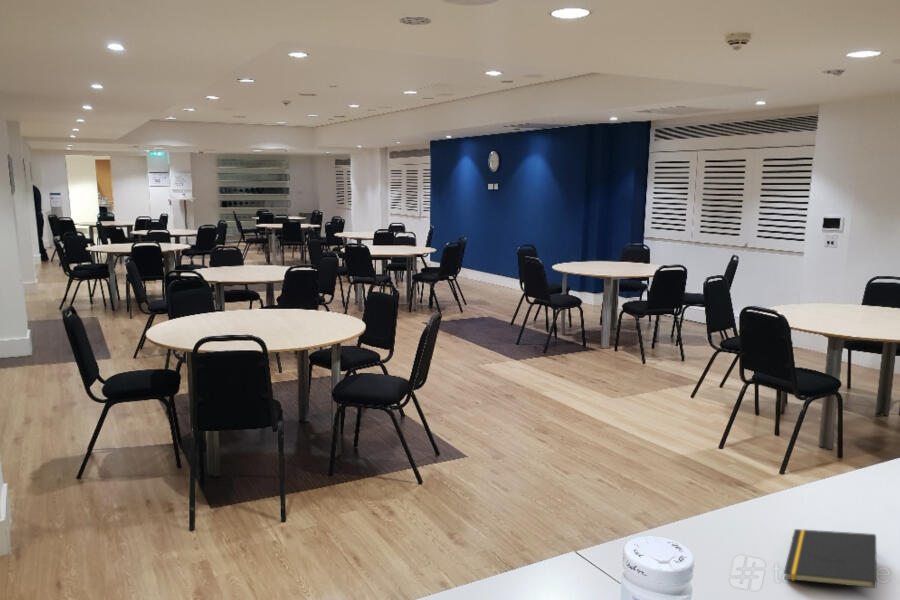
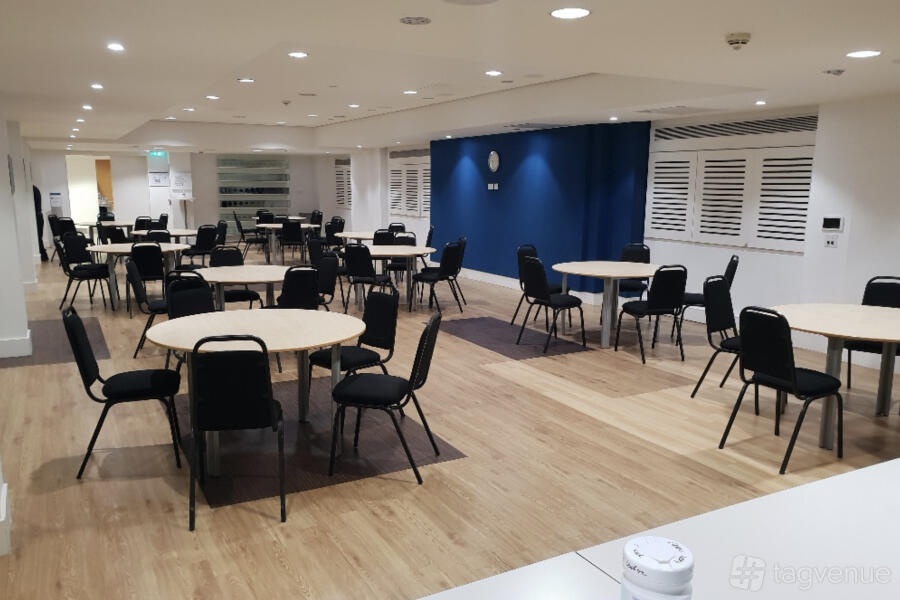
- notepad (831, 555)
